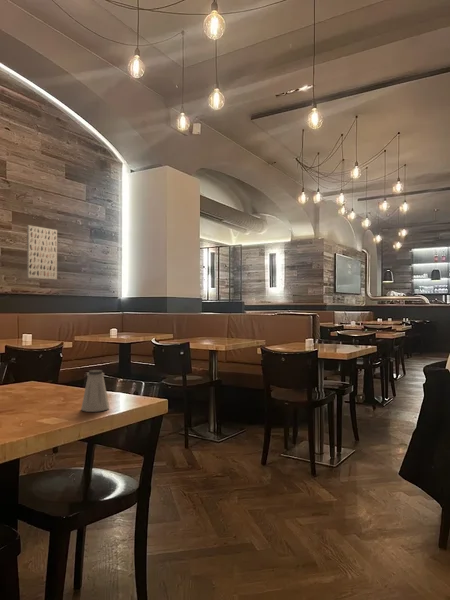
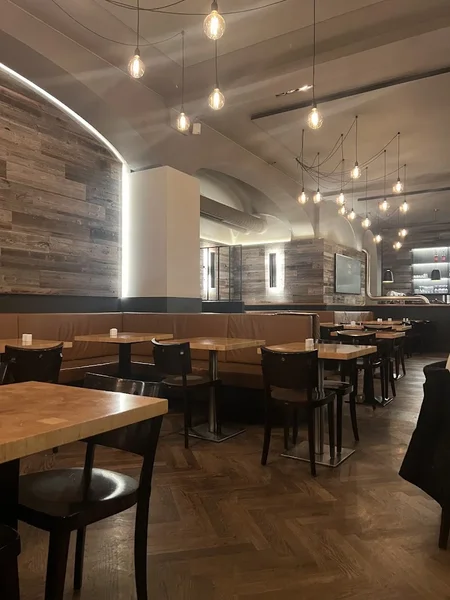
- wall art (42, 253)
- saltshaker (95, 389)
